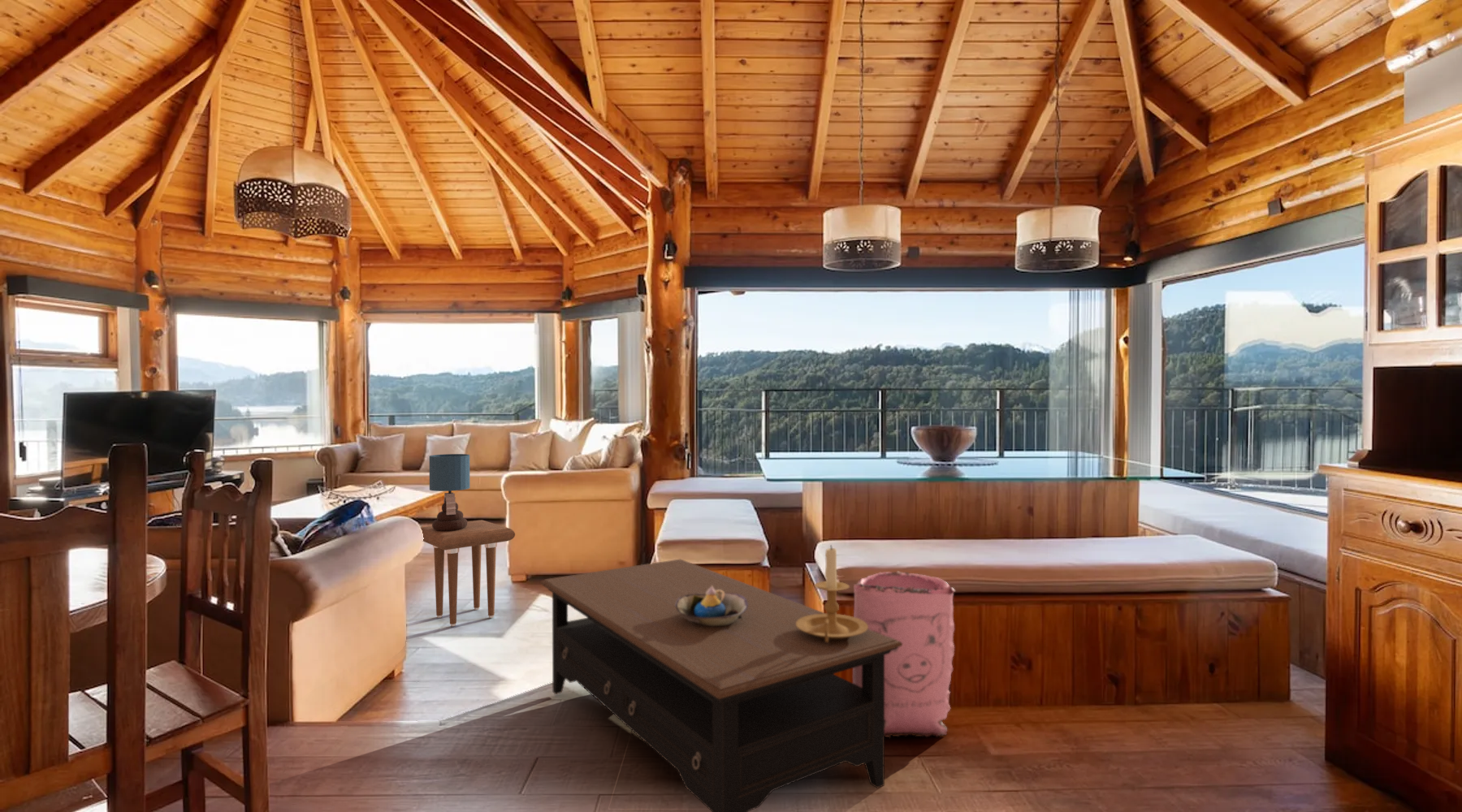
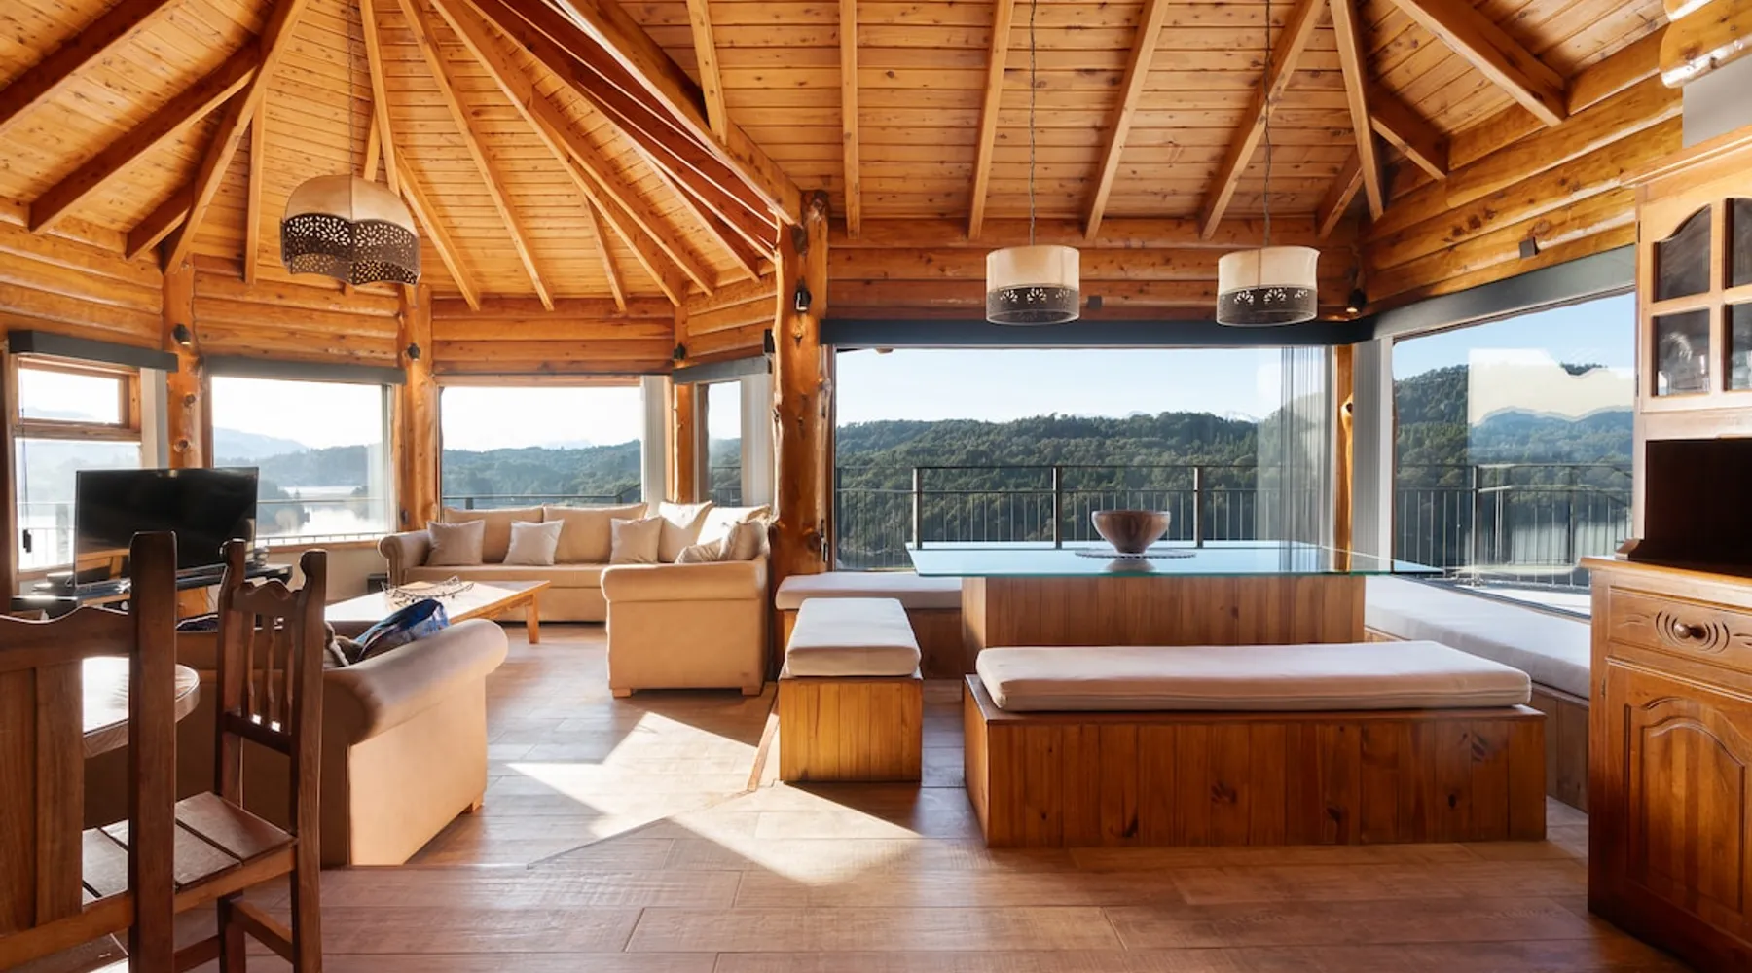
- coffee table (694, 669)
- table lamp (449, 491)
- side table (457, 572)
- decorative bowl (707, 600)
- bag (902, 654)
- candle holder (831, 589)
